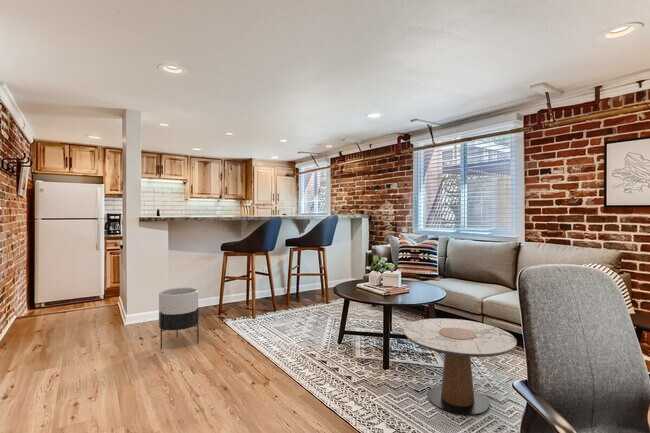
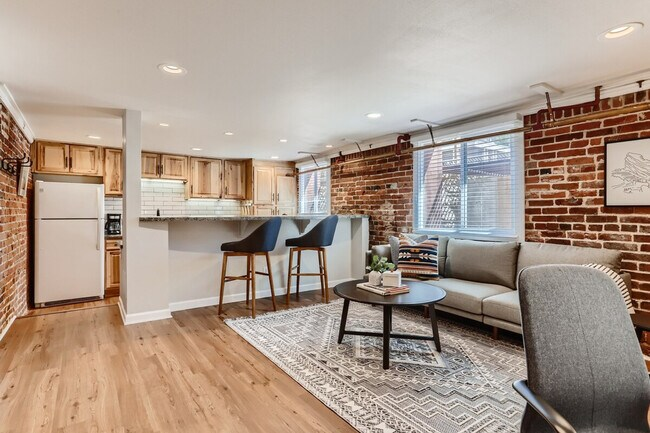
- planter (179, 316)
- side table (457, 366)
